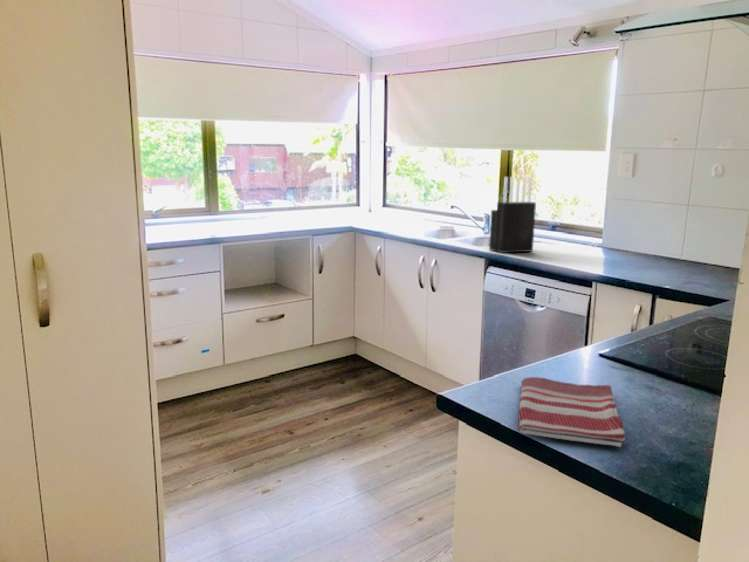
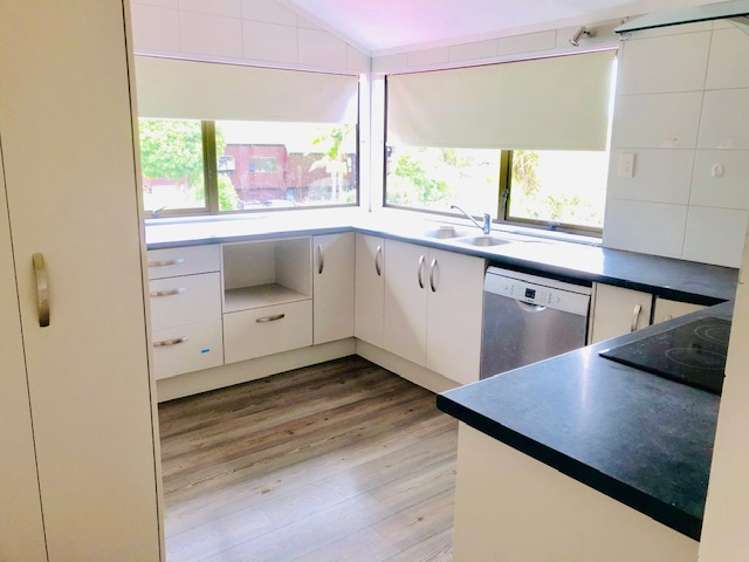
- knife block (511, 214)
- dish towel (568, 407)
